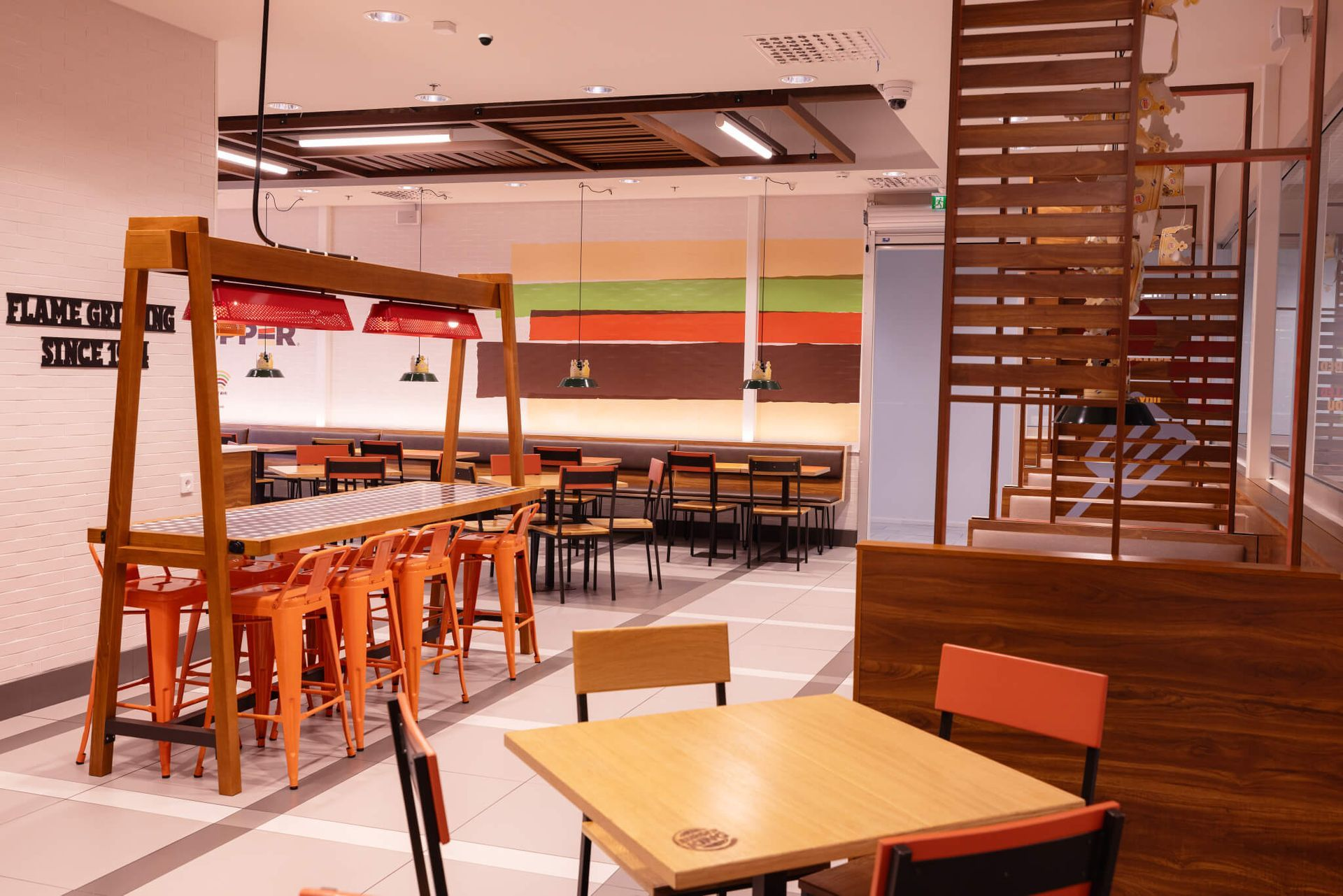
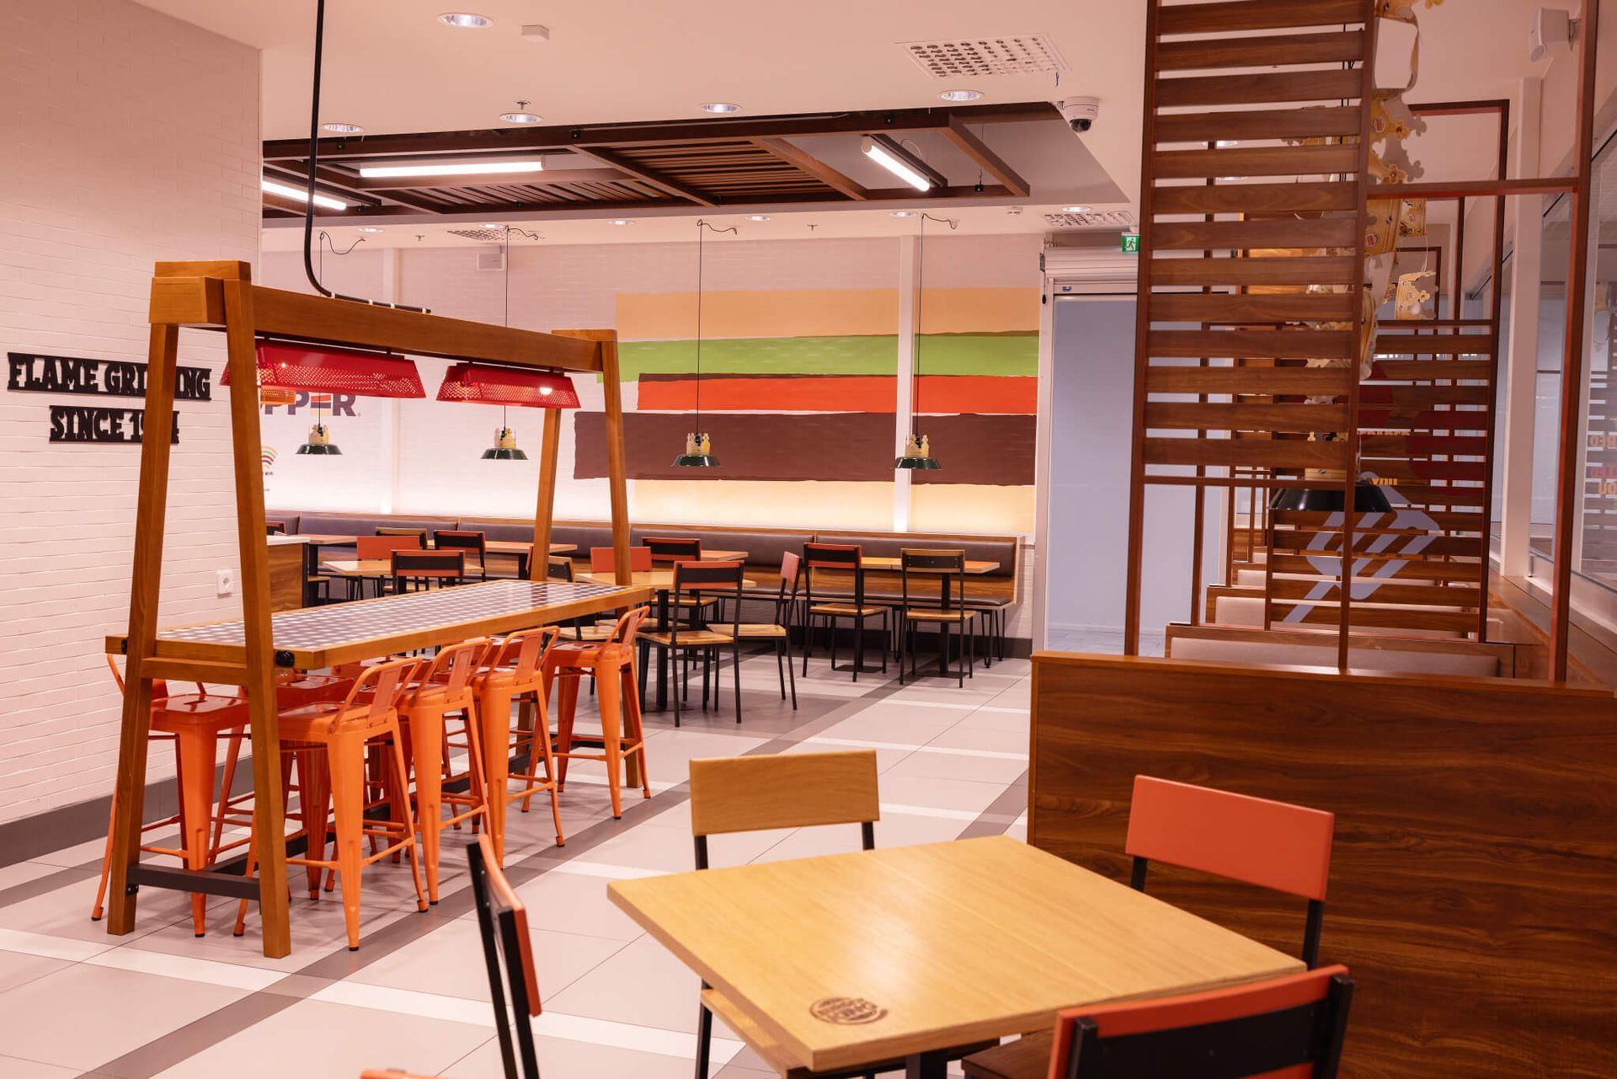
- dome security camera (485, 41)
